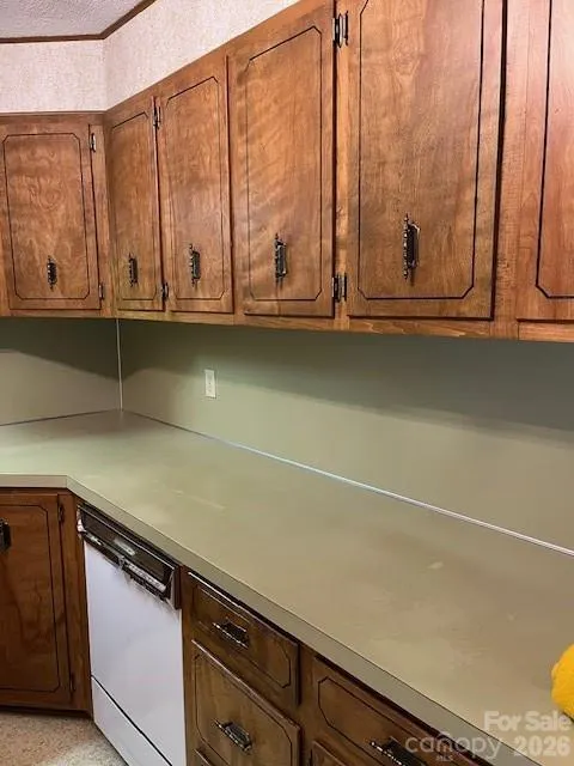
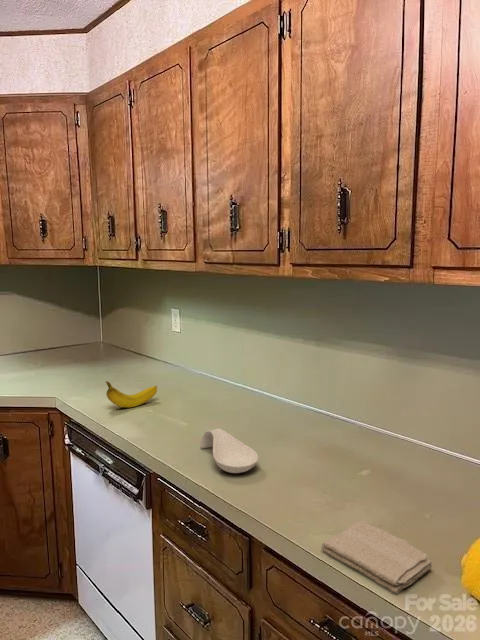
+ fruit (133, 394)
+ spoon rest (225, 448)
+ washcloth (375, 552)
